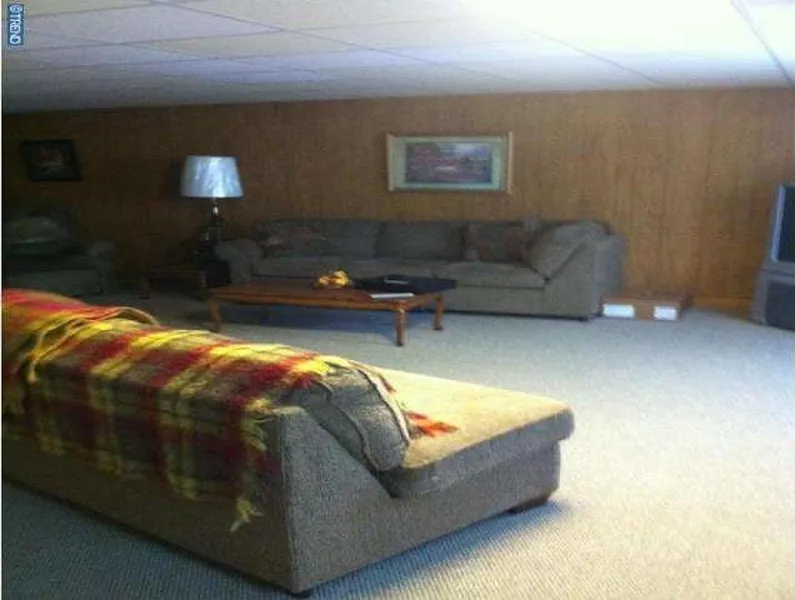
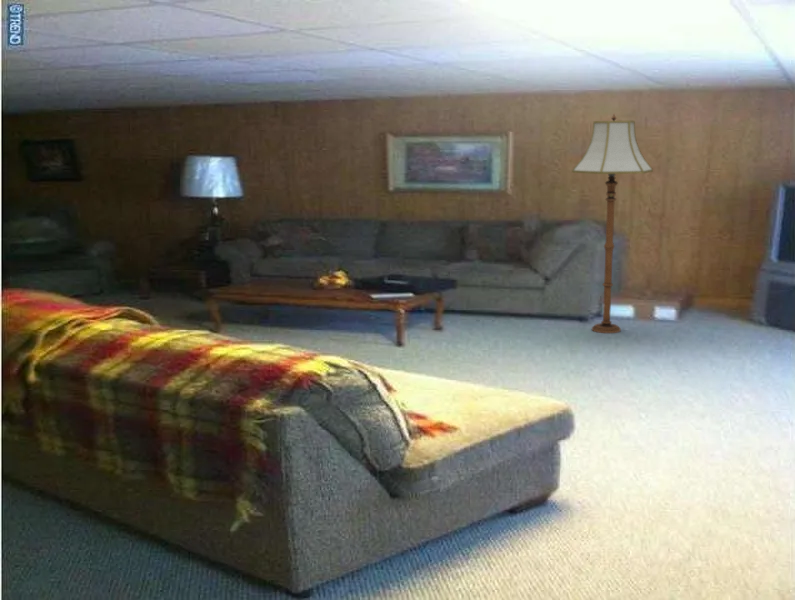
+ floor lamp (610, 224)
